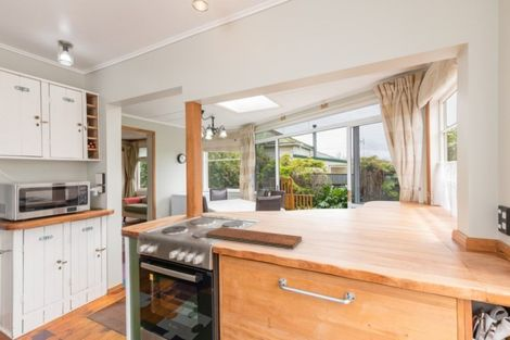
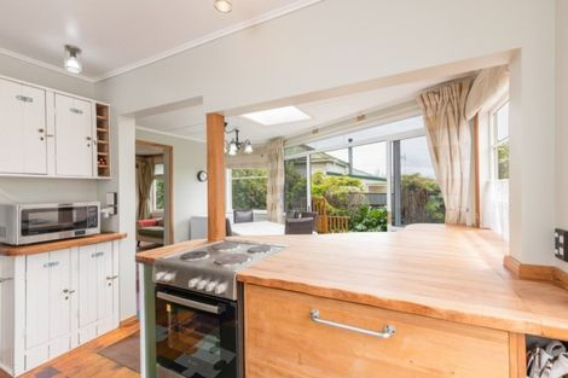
- chopping board (252, 236)
